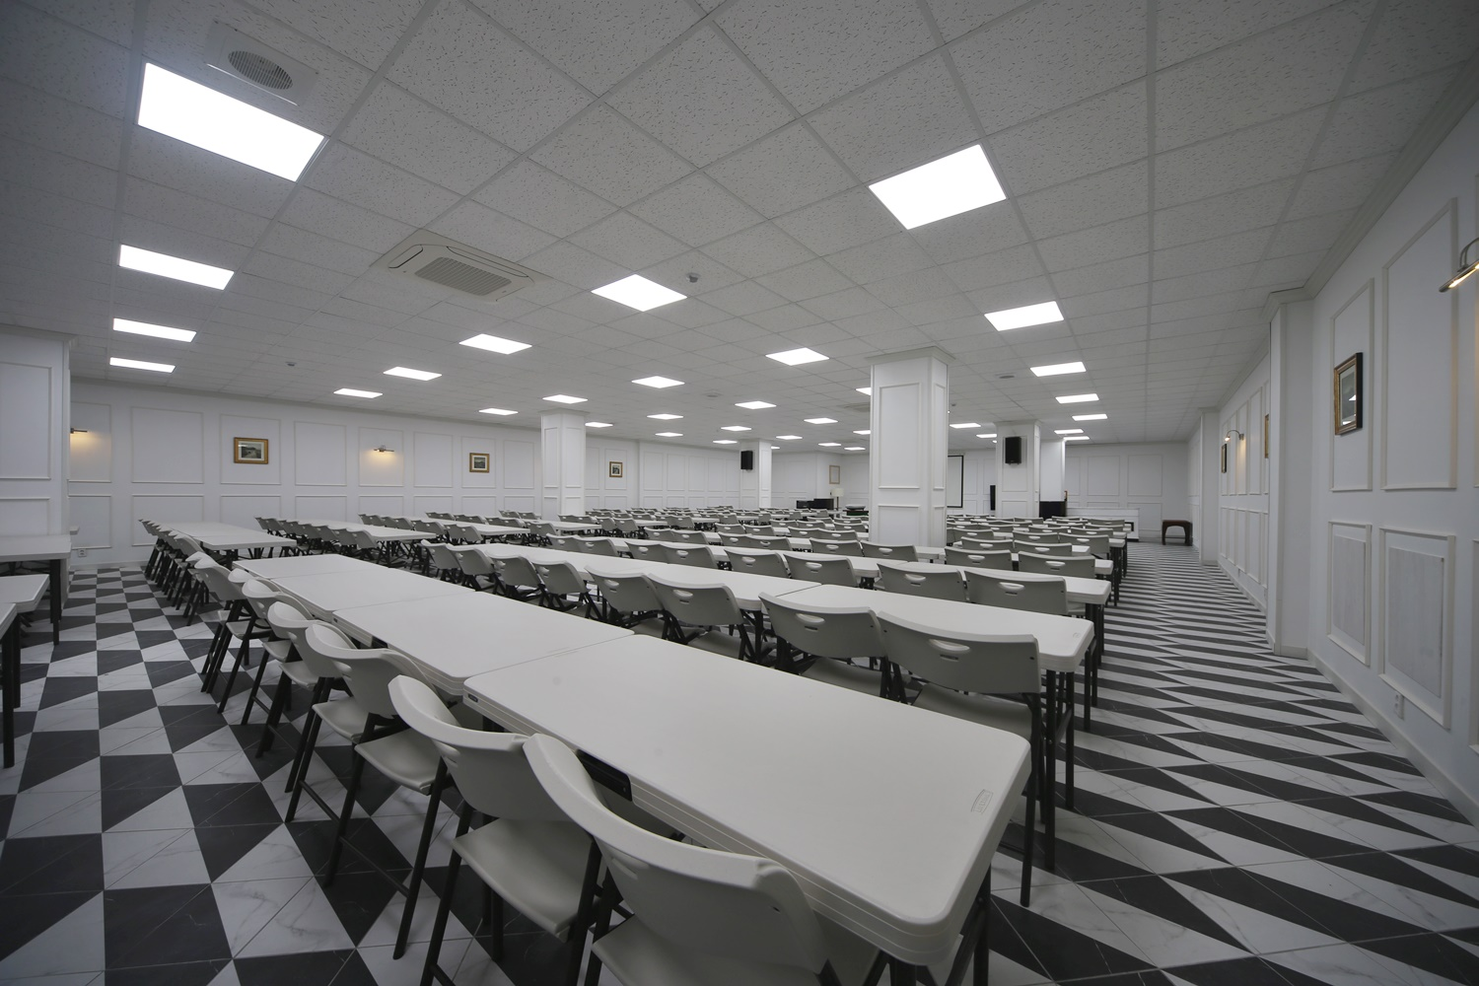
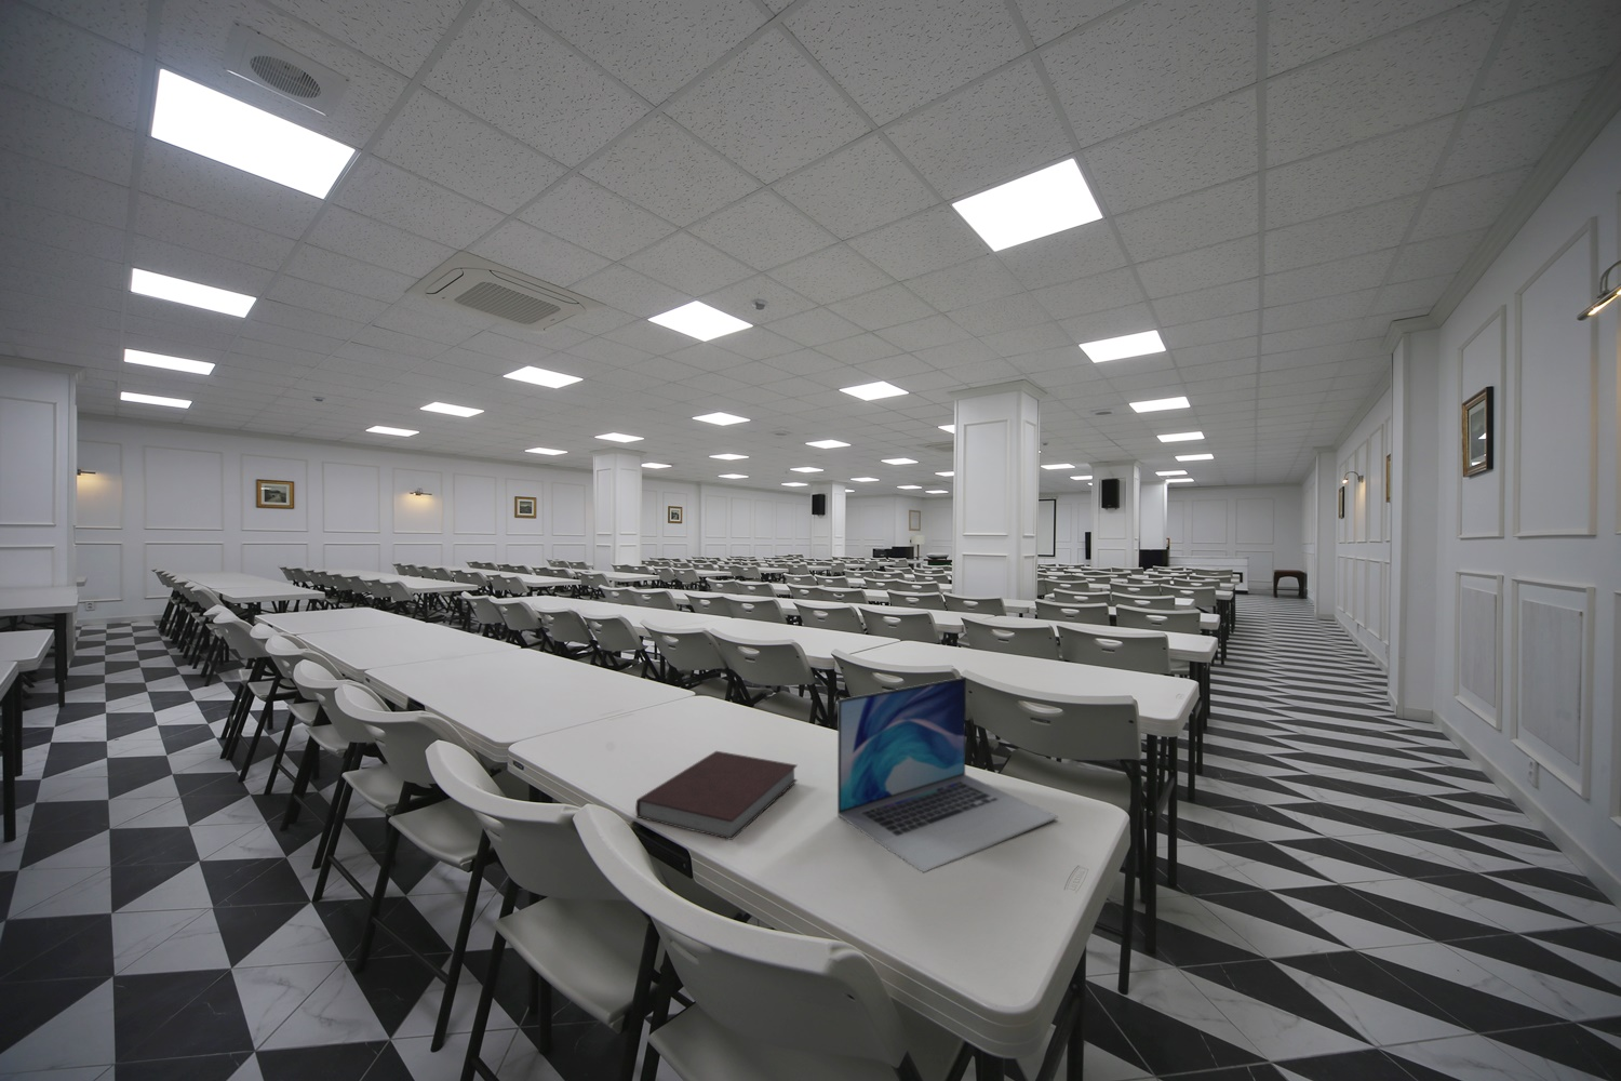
+ laptop (947, 758)
+ notebook (722, 789)
